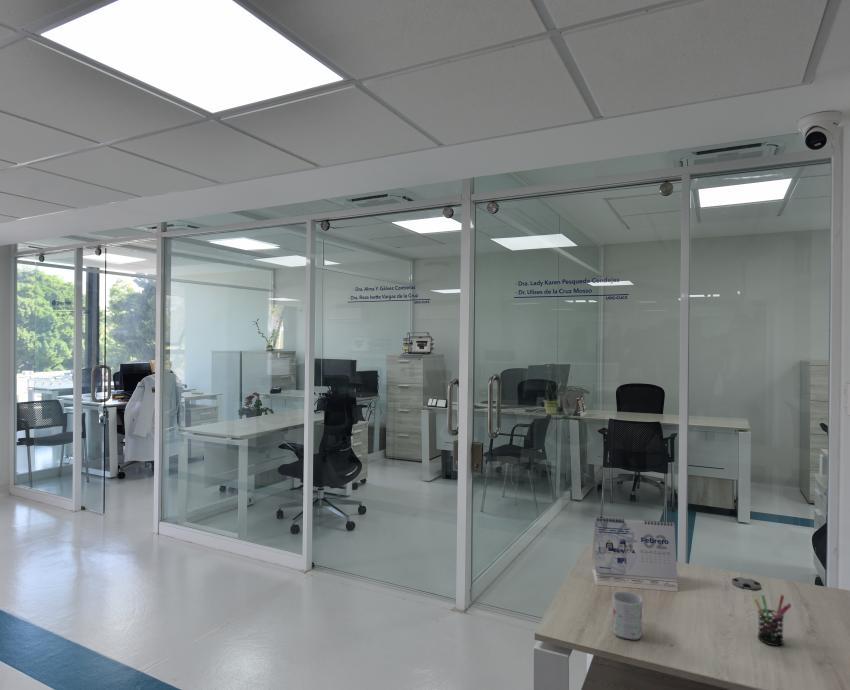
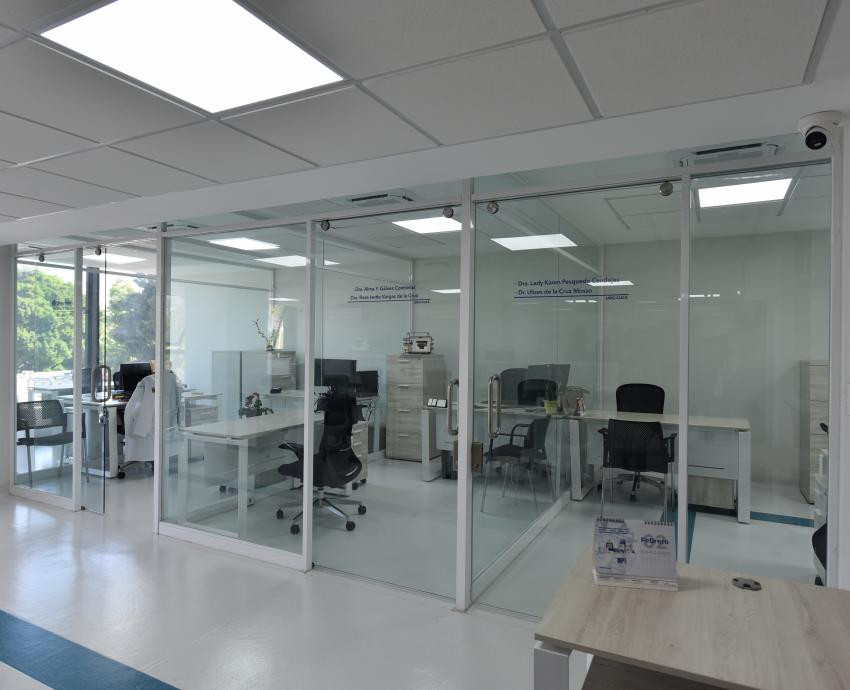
- pen holder (770, 616)
- mug (627, 612)
